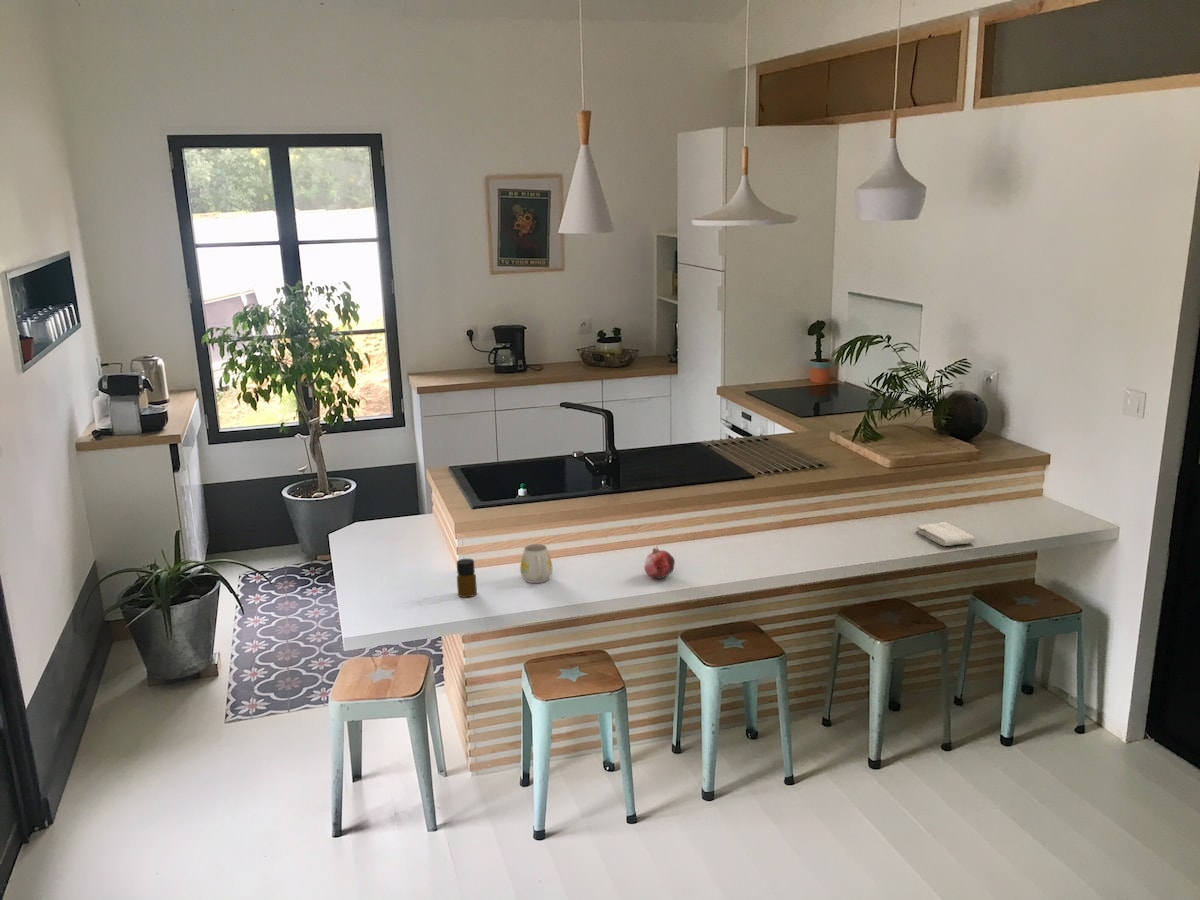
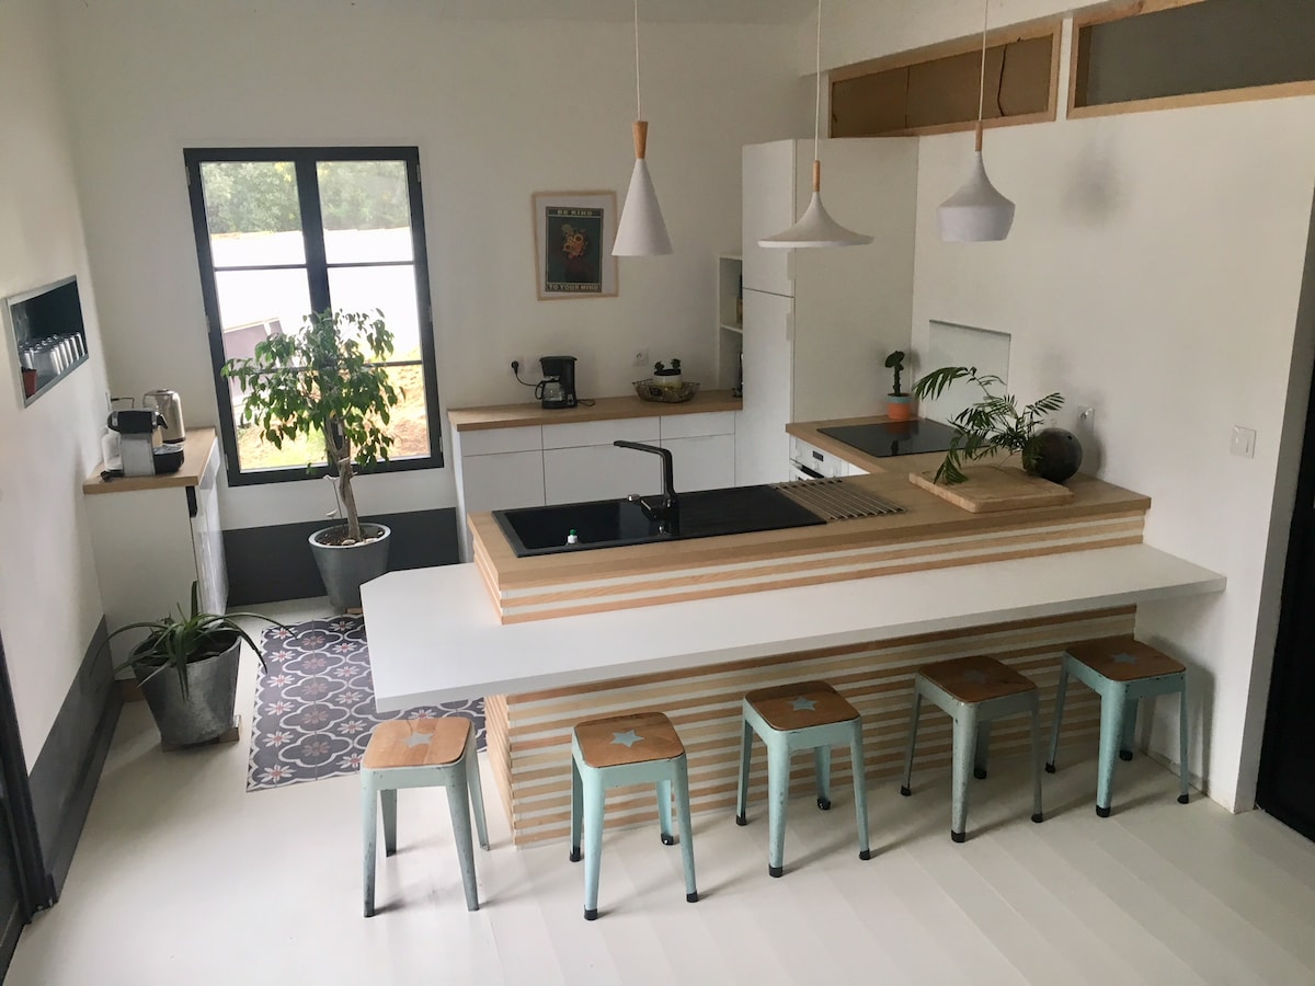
- bottle (466, 577)
- fruit (659, 561)
- washcloth (944, 533)
- mug (536, 564)
